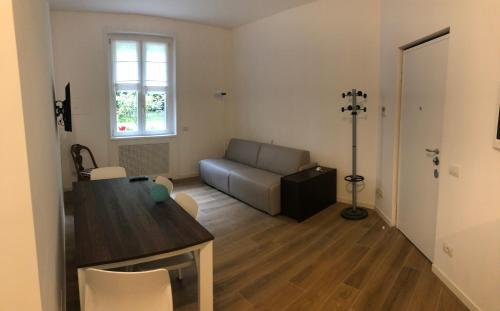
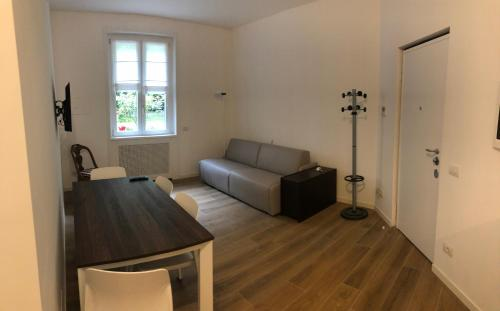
- decorative ball (159, 192)
